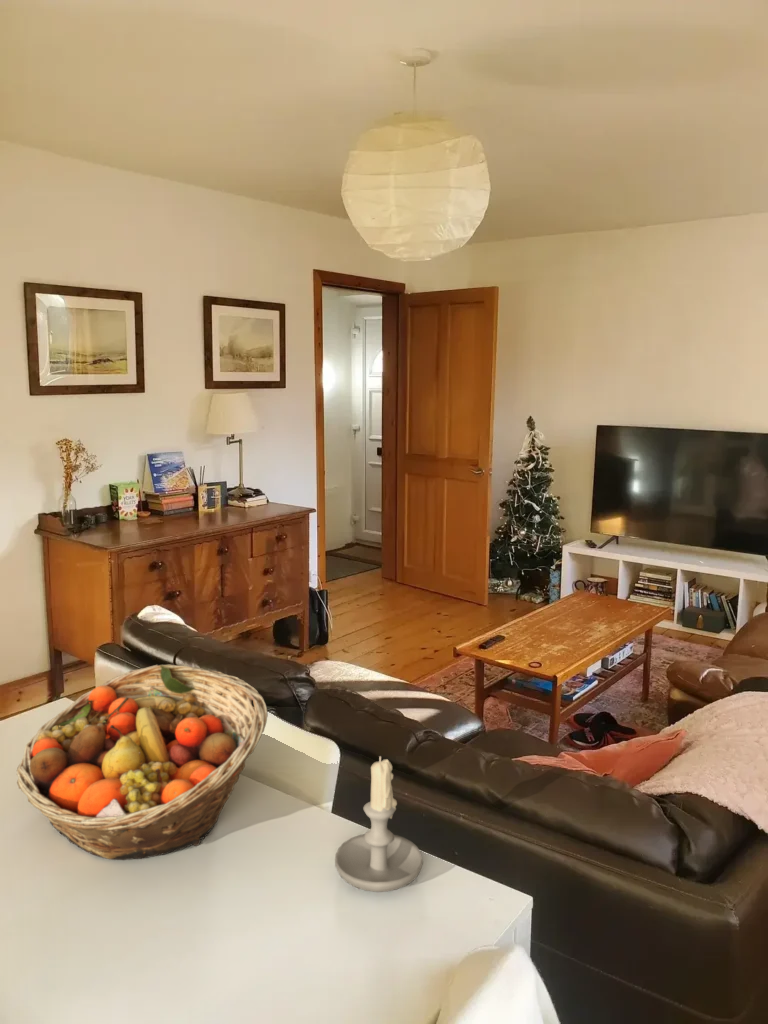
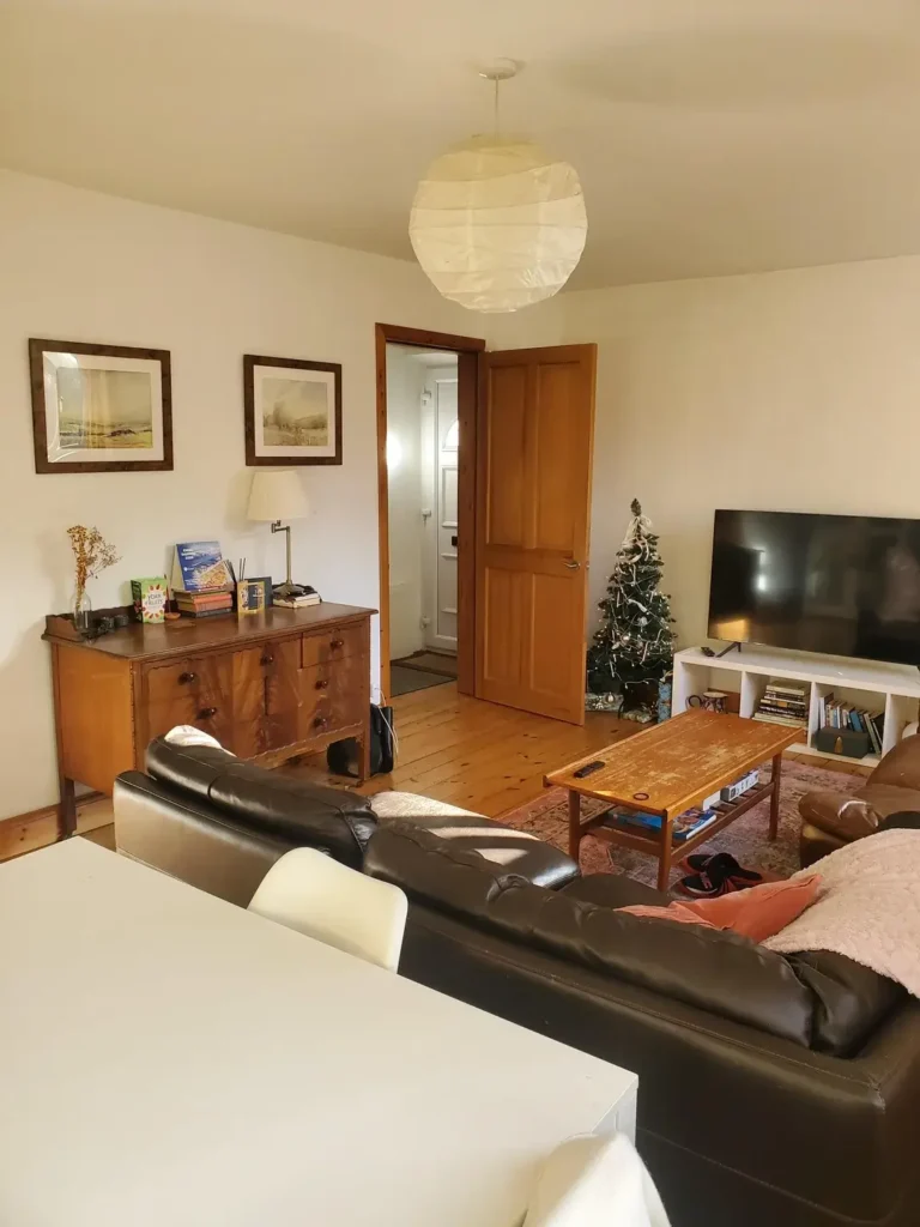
- fruit basket (144, 753)
- candle (379, 816)
